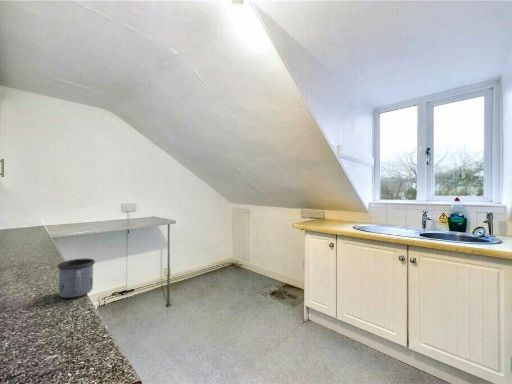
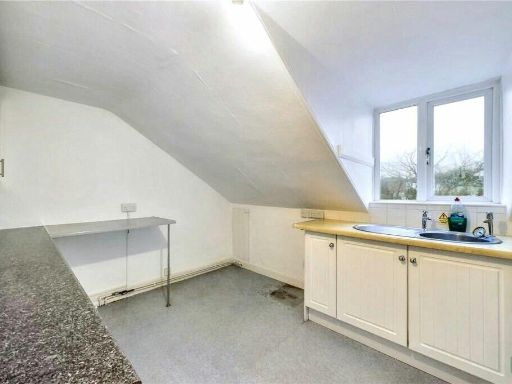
- mug (76, 278)
